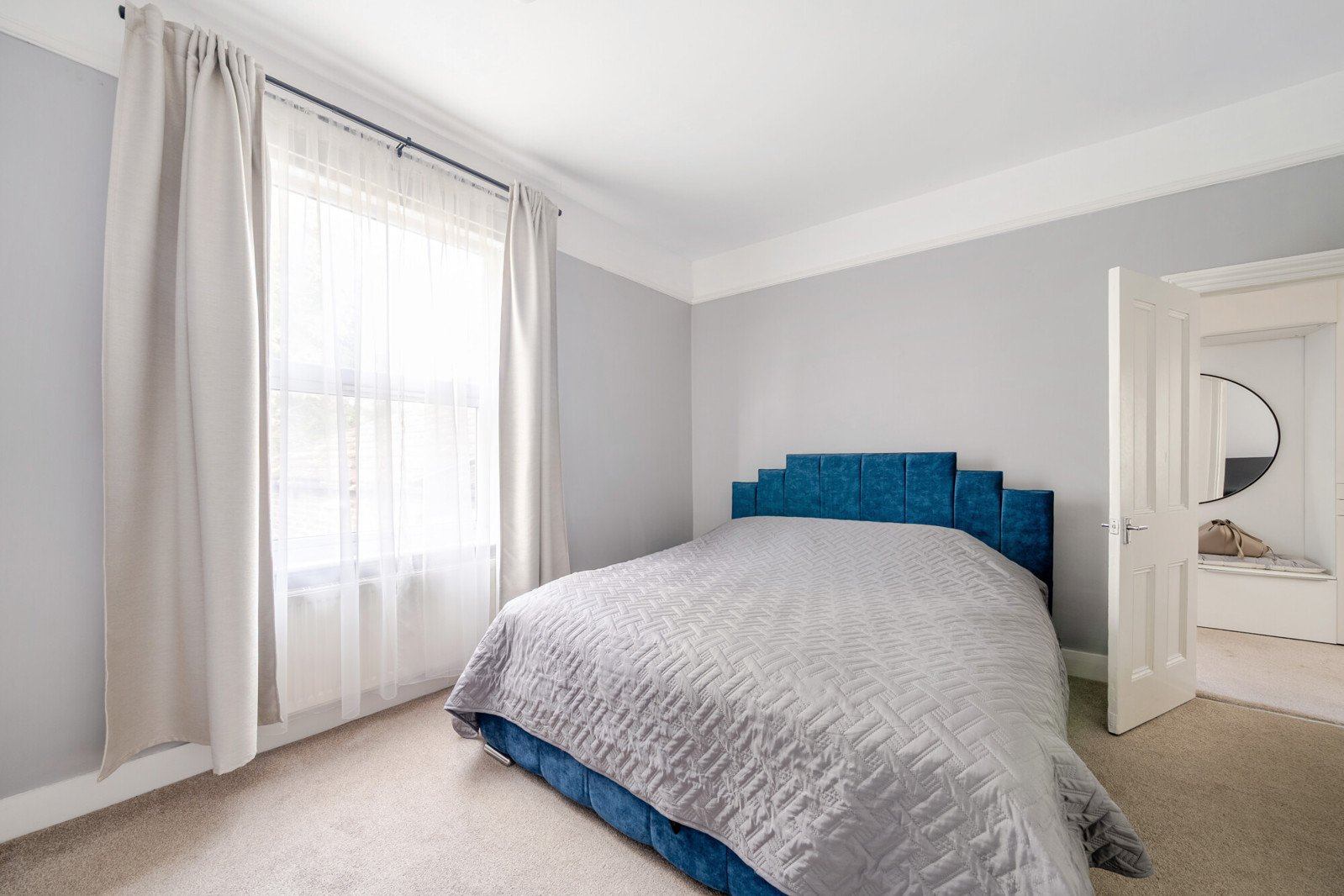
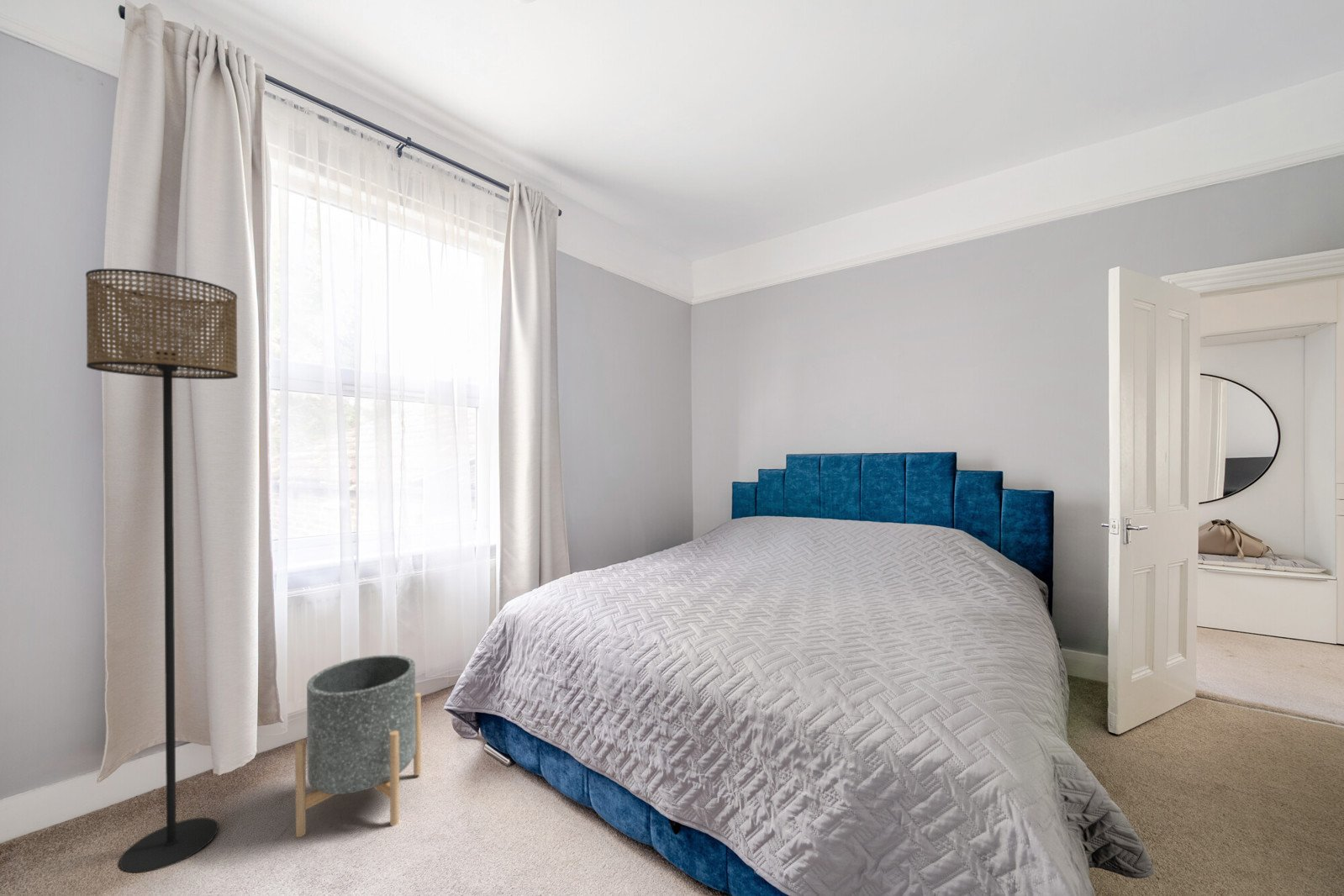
+ planter (363, 737)
+ floor lamp (169, 566)
